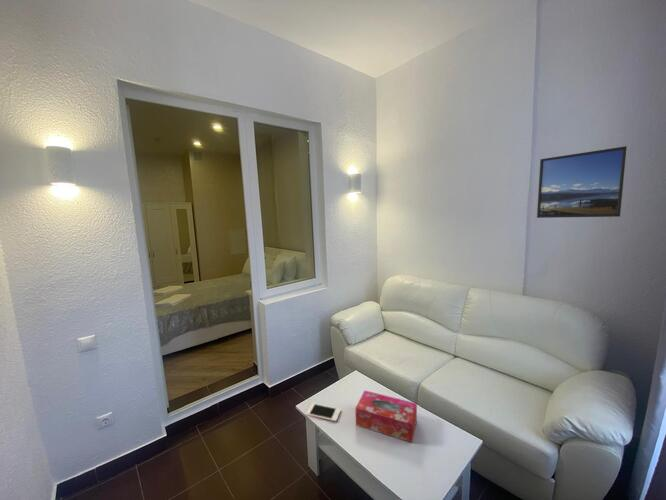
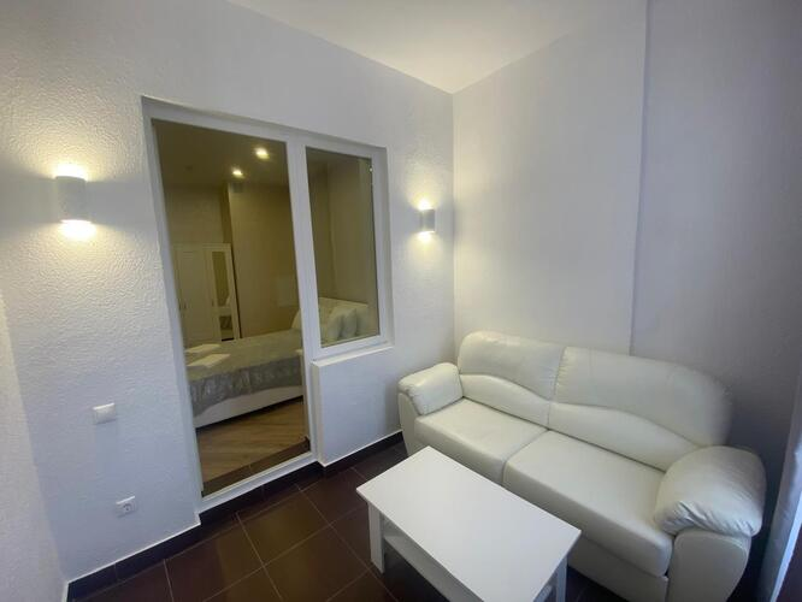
- cell phone (323, 412)
- tissue box (386, 414)
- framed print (577, 185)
